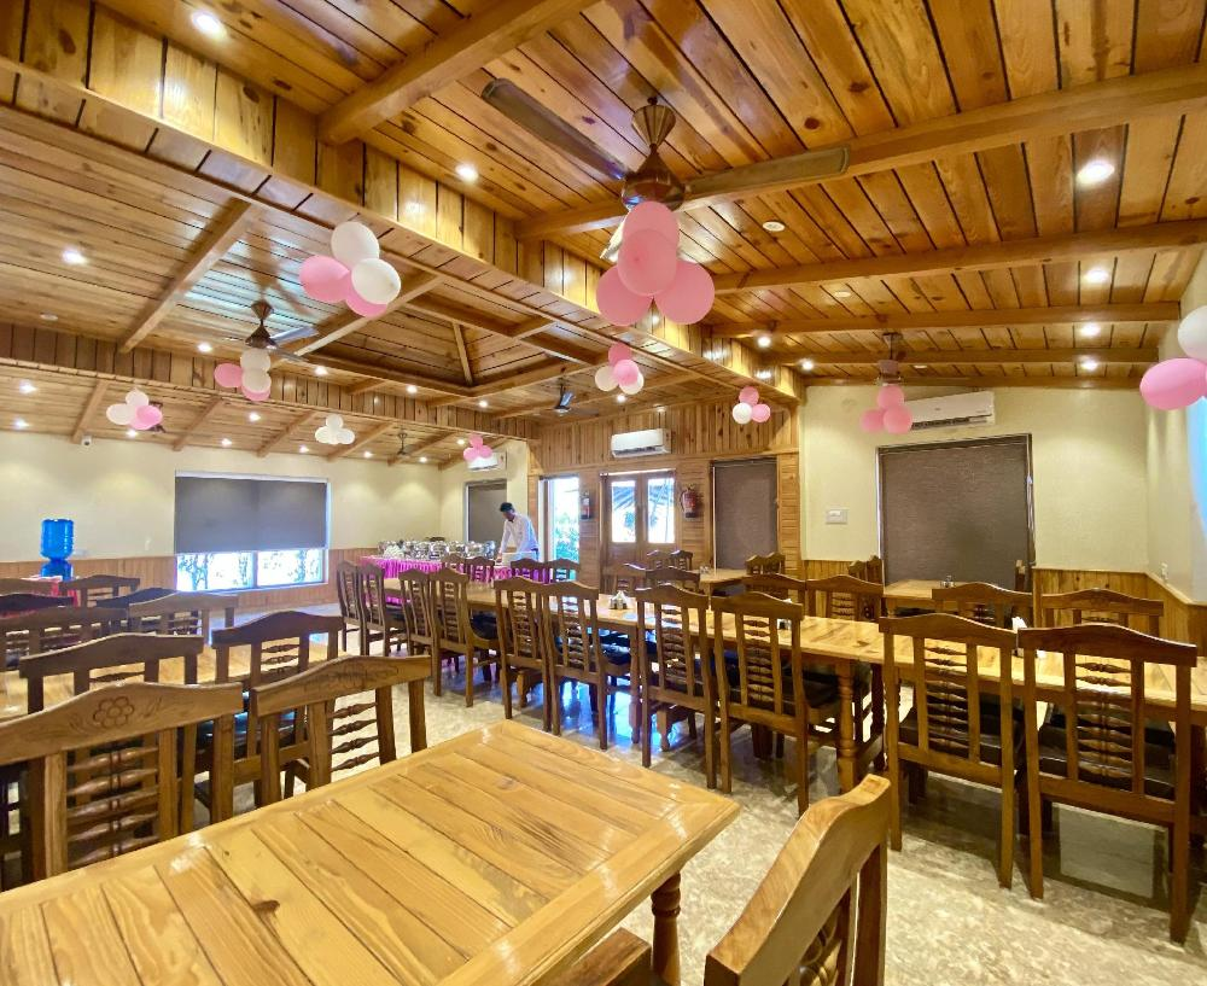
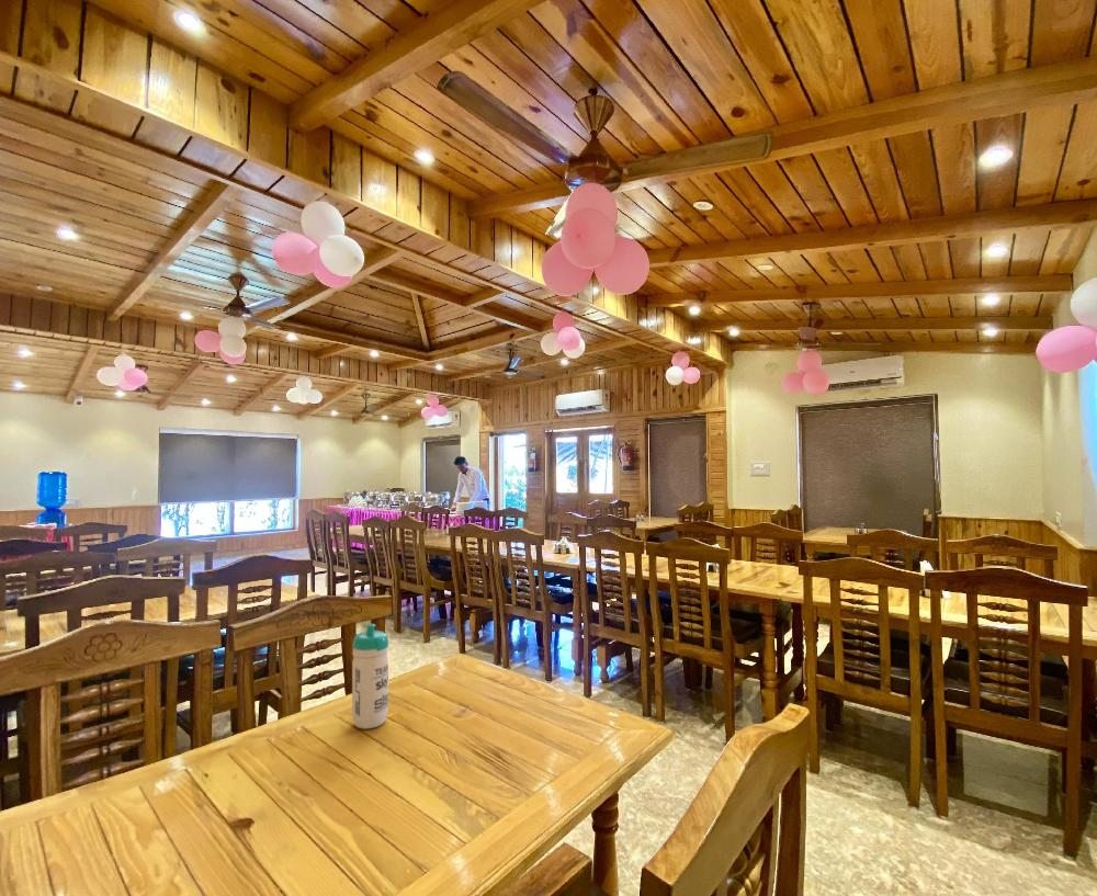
+ water bottle (370, 672)
